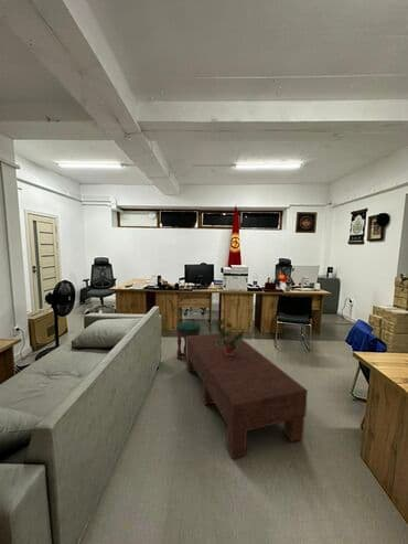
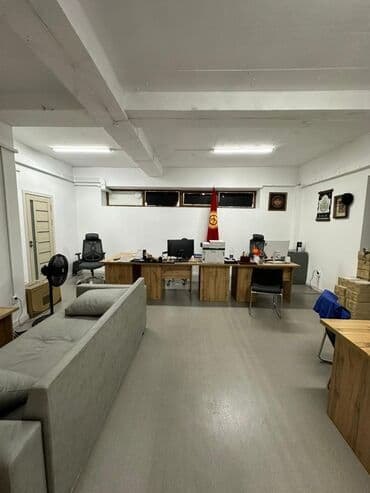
- potted plant (228, 337)
- stool (185, 340)
- coffee table (233, 376)
